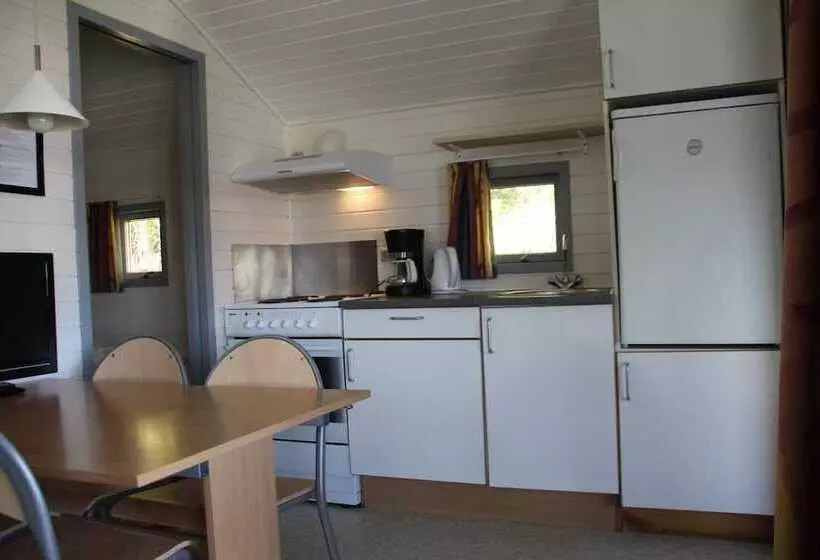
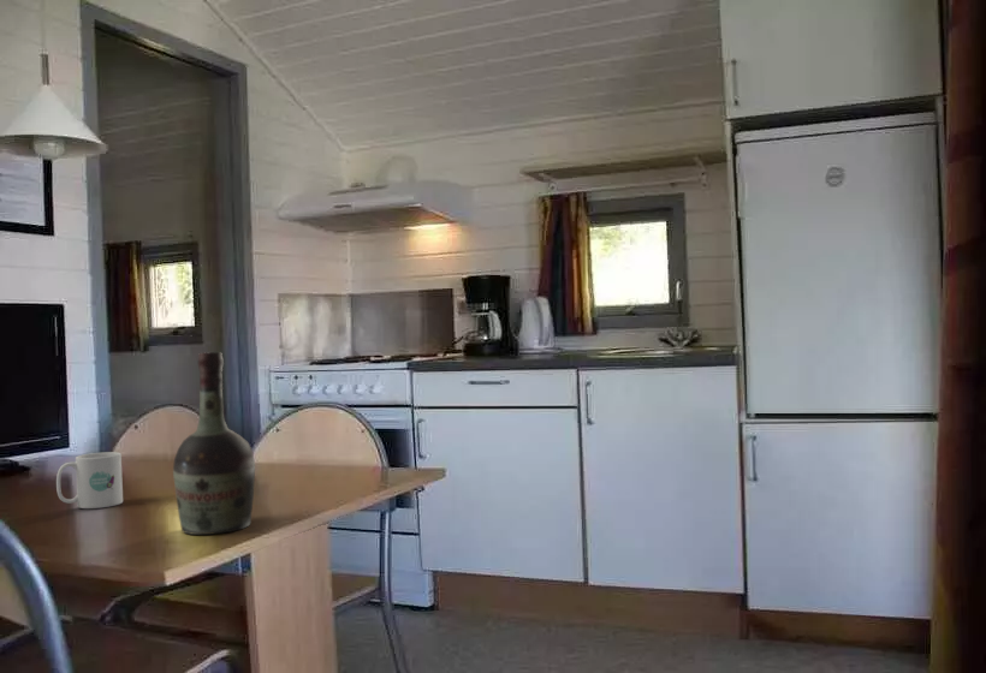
+ cognac bottle (213, 439)
+ mug (89, 481)
